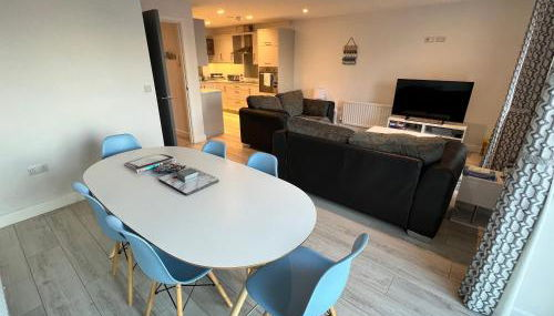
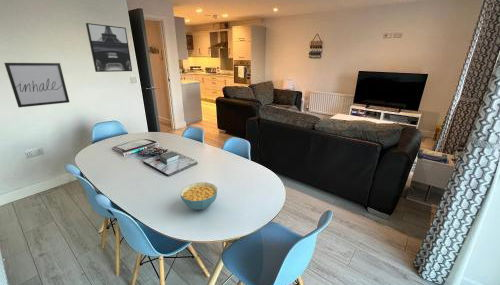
+ cereal bowl (199, 198)
+ wall art (39, 84)
+ wall art (110, 49)
